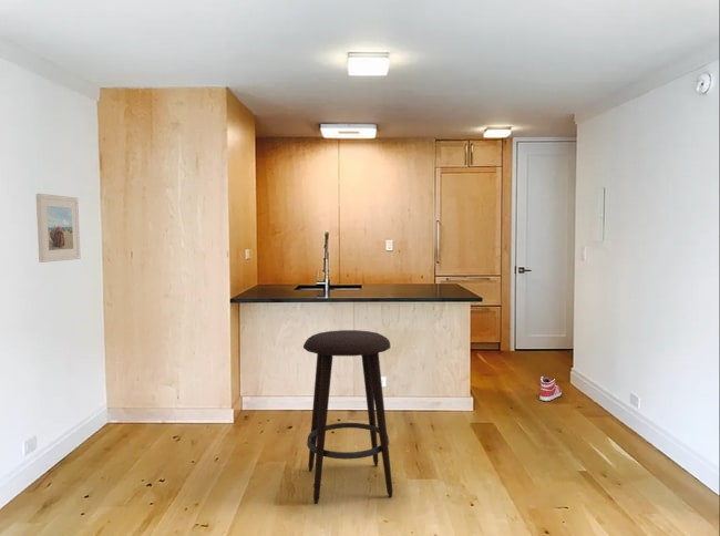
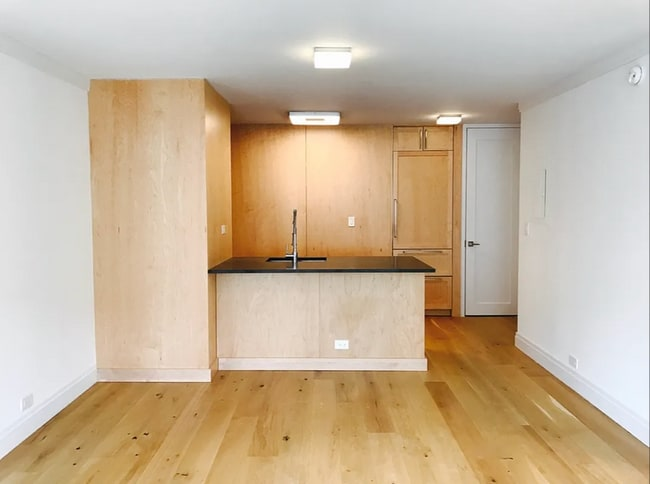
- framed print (59, 228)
- stool (347, 423)
- sneaker (551, 385)
